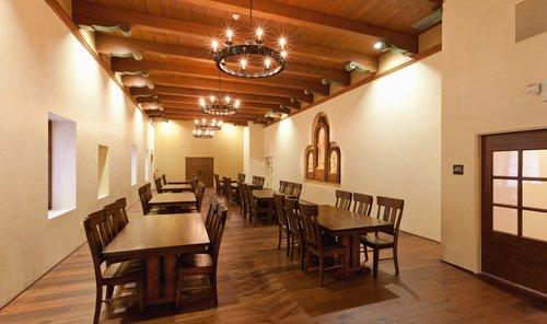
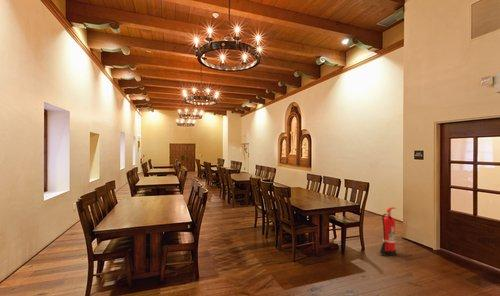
+ fire extinguisher (388, 230)
